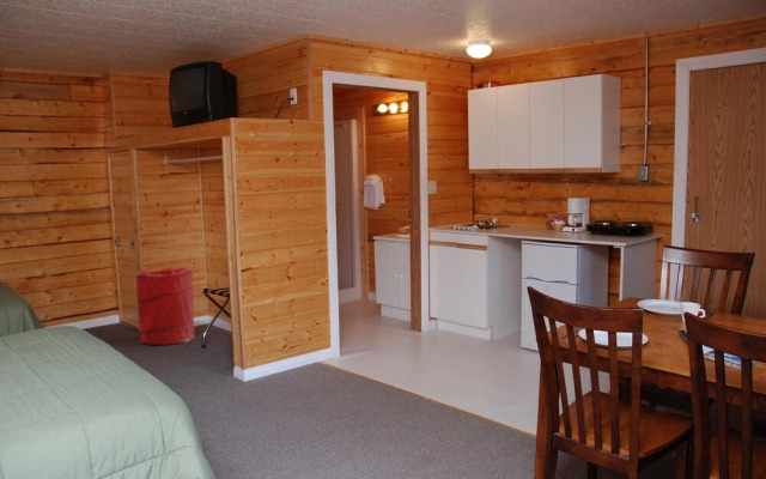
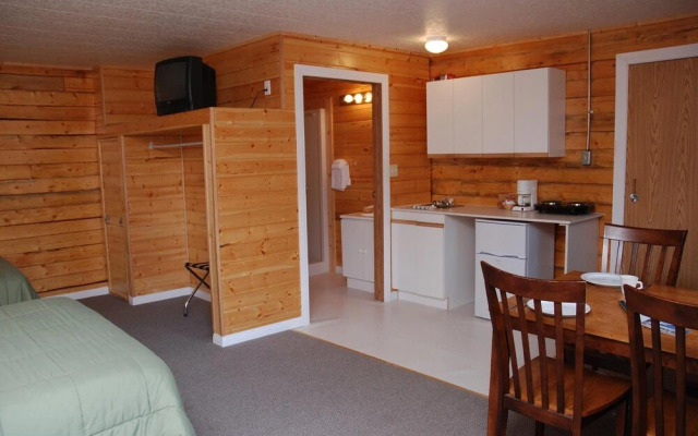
- laundry hamper (165, 303)
